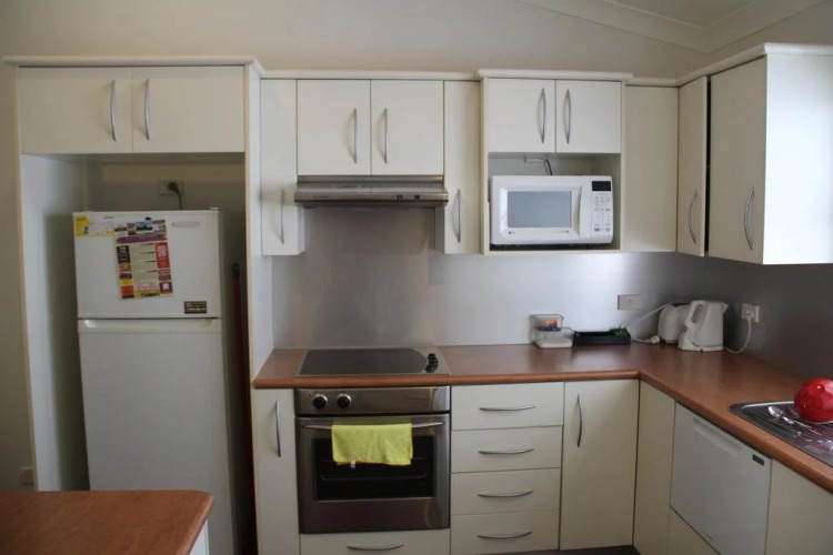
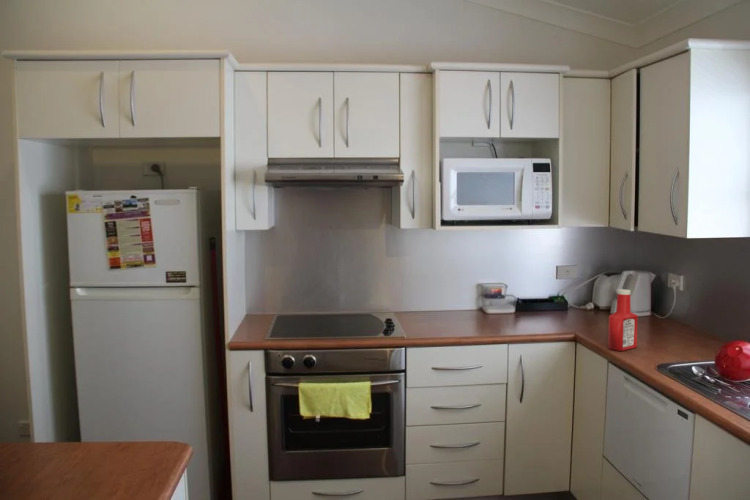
+ soap bottle (623, 318)
